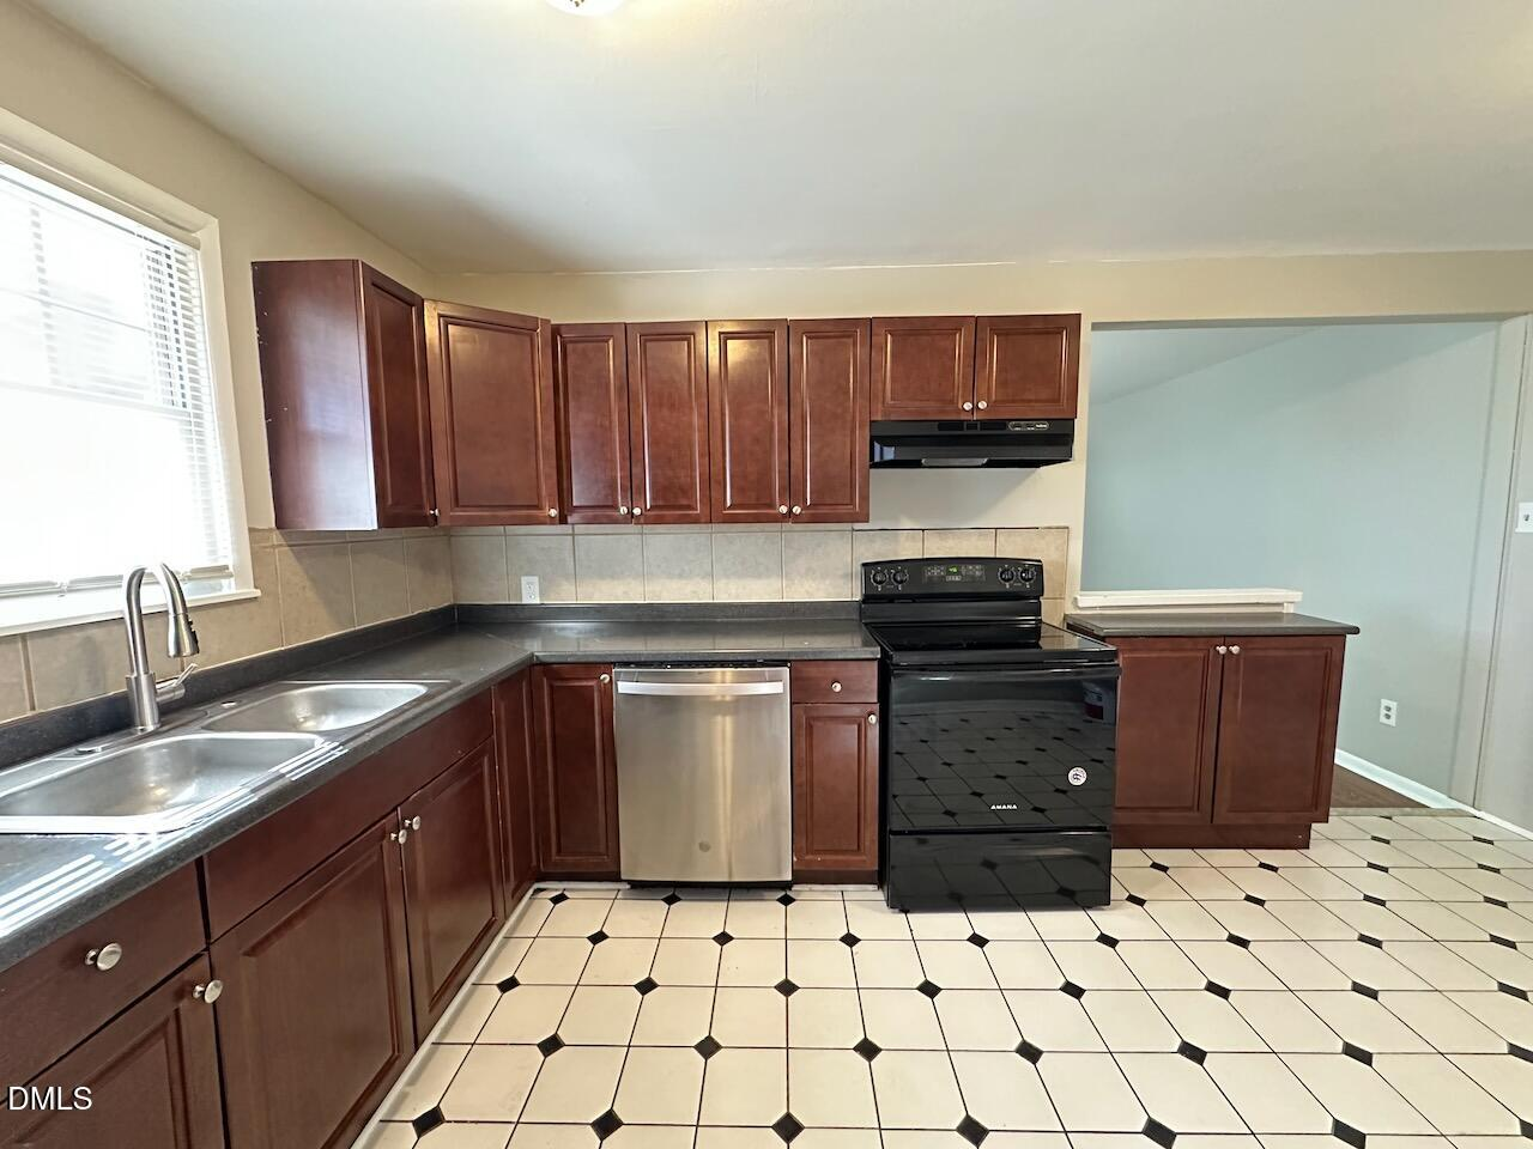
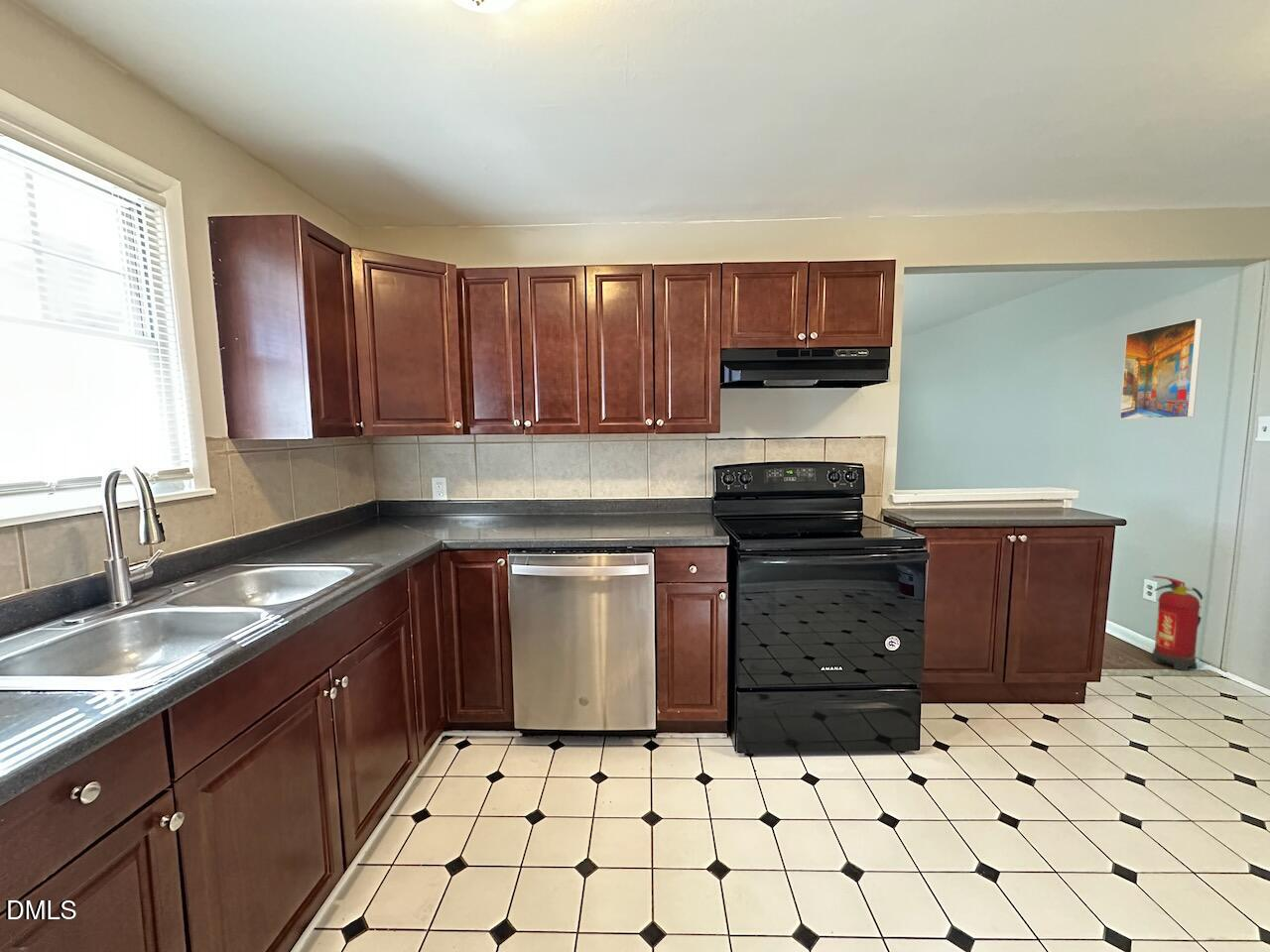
+ fire extinguisher (1179, 621)
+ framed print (1157, 373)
